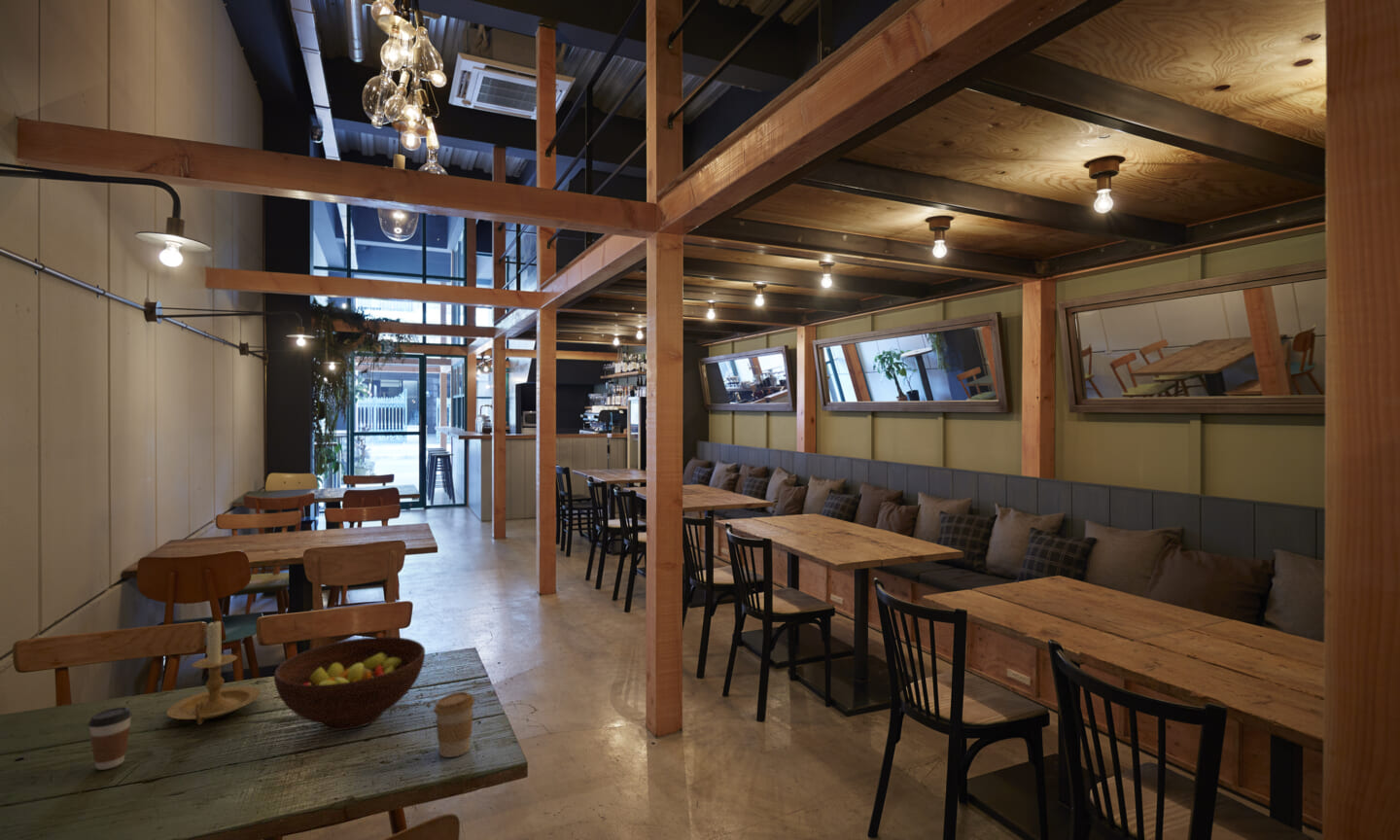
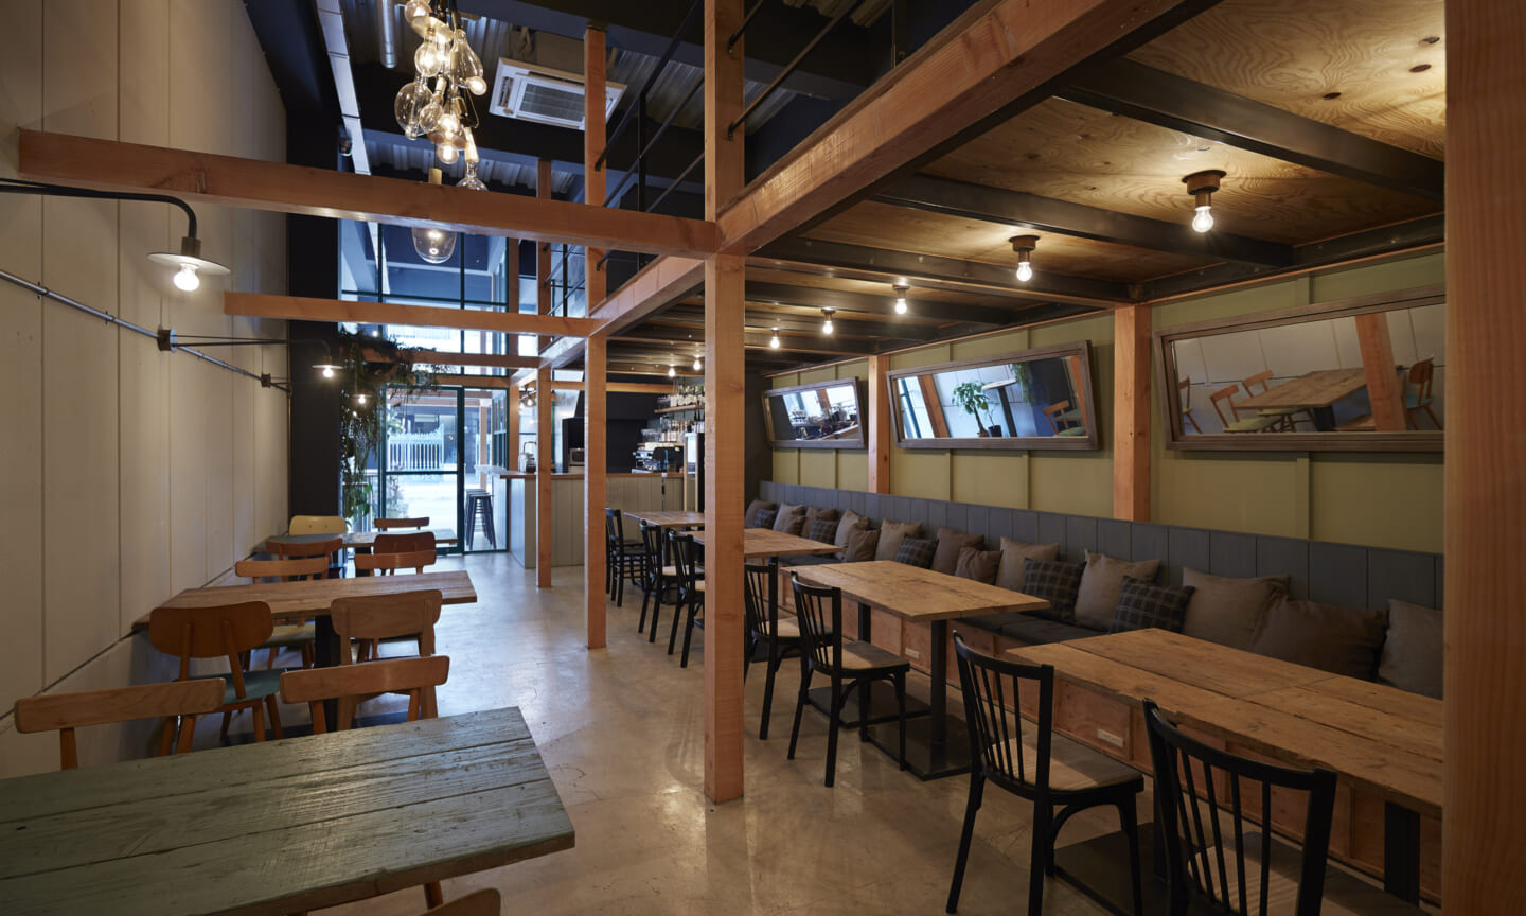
- candle holder (214, 665)
- coffee cup (110, 738)
- fruit bowl (353, 689)
- coffee cup (454, 722)
